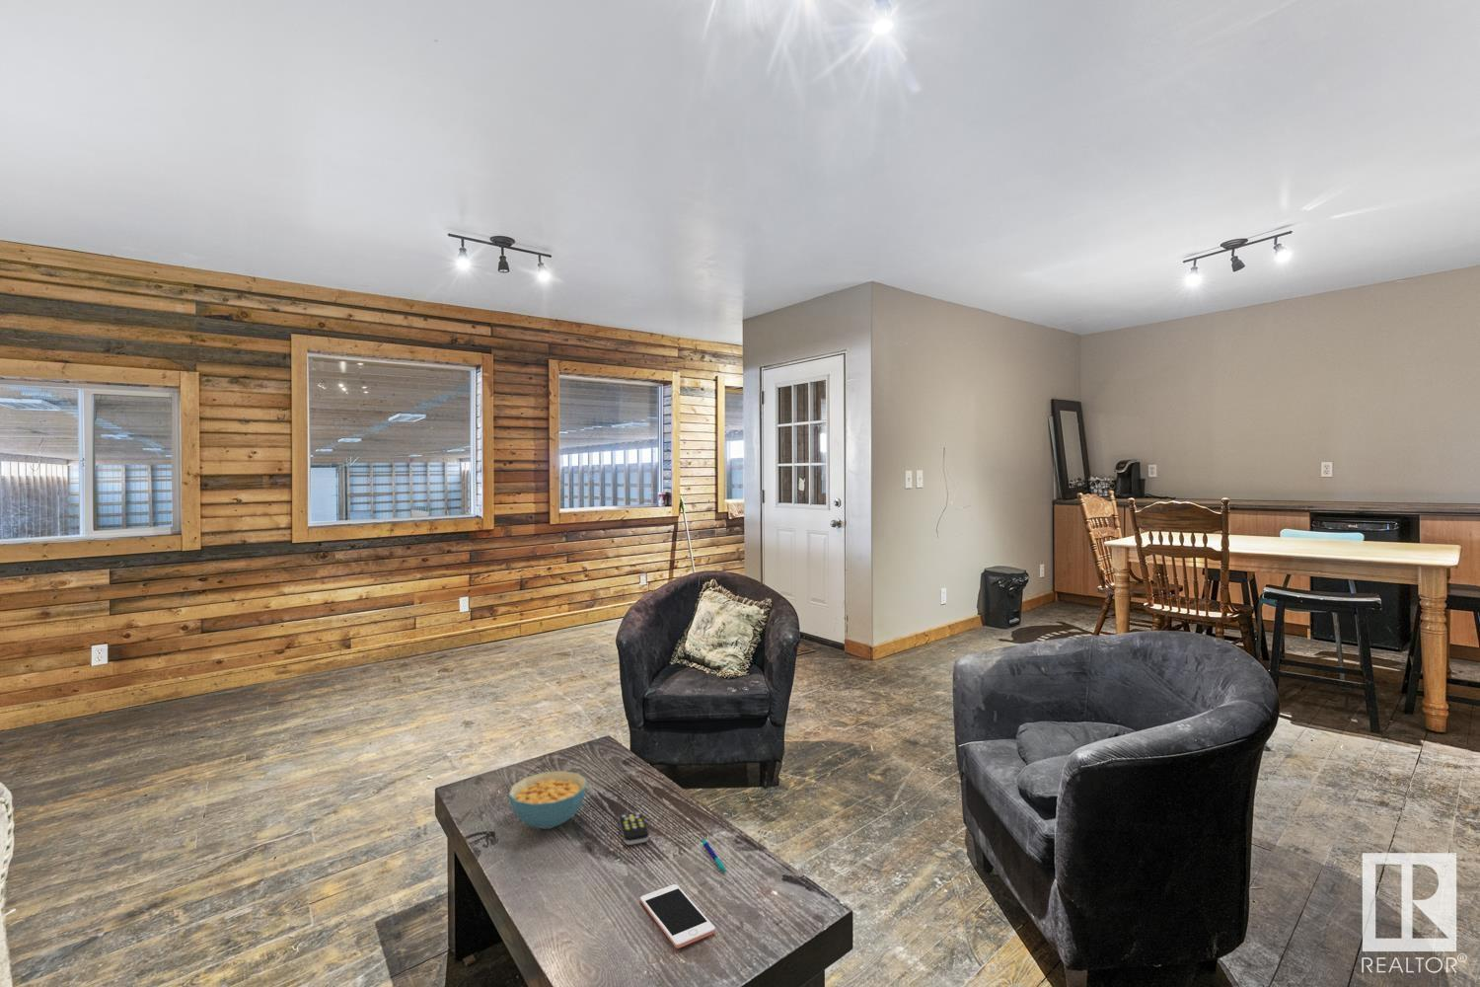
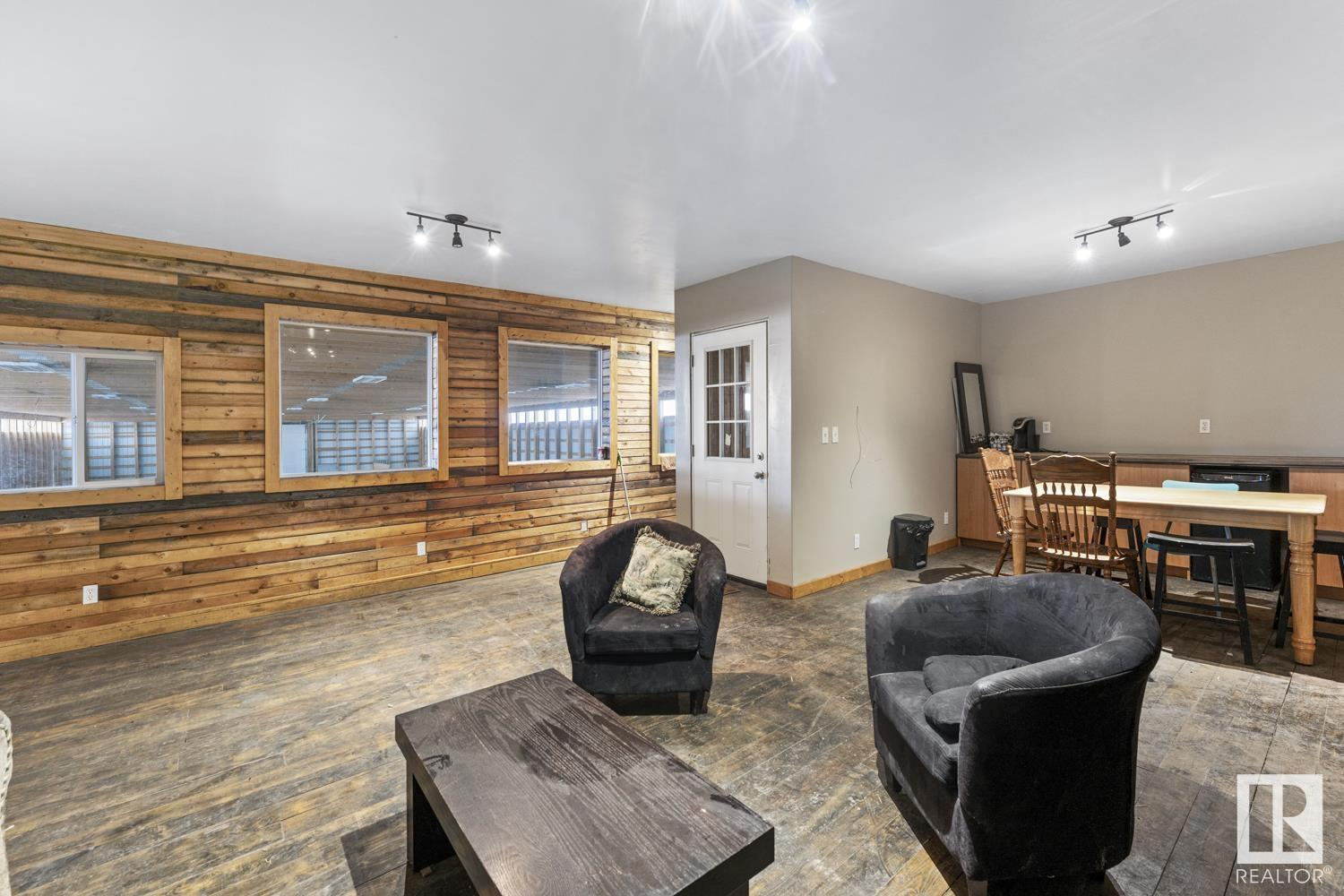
- remote control (633, 827)
- pen (714, 856)
- cereal bowl (548, 804)
- cell phone (676, 914)
